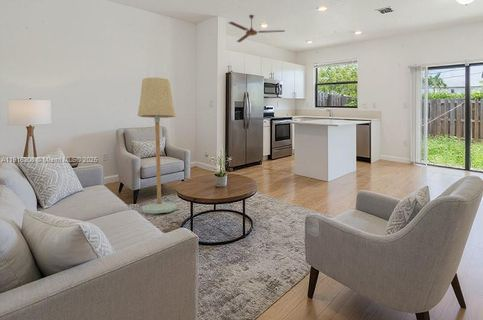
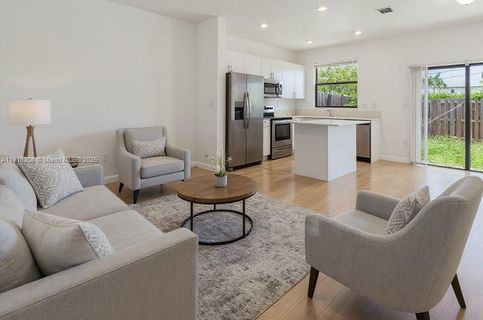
- ceiling fan (252, 28)
- floor lamp (157, 145)
